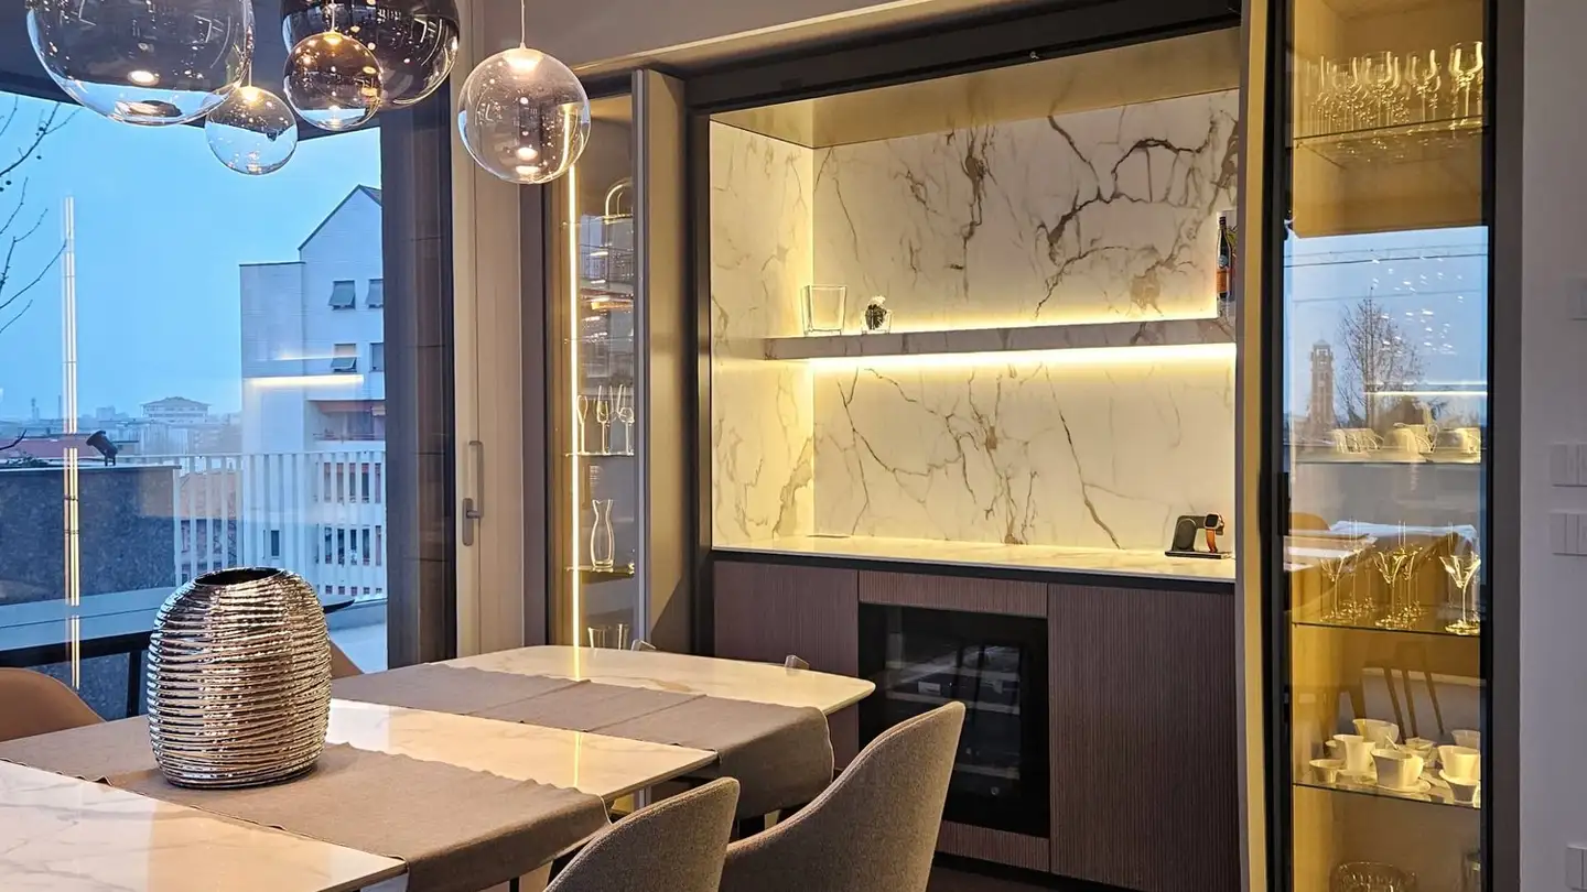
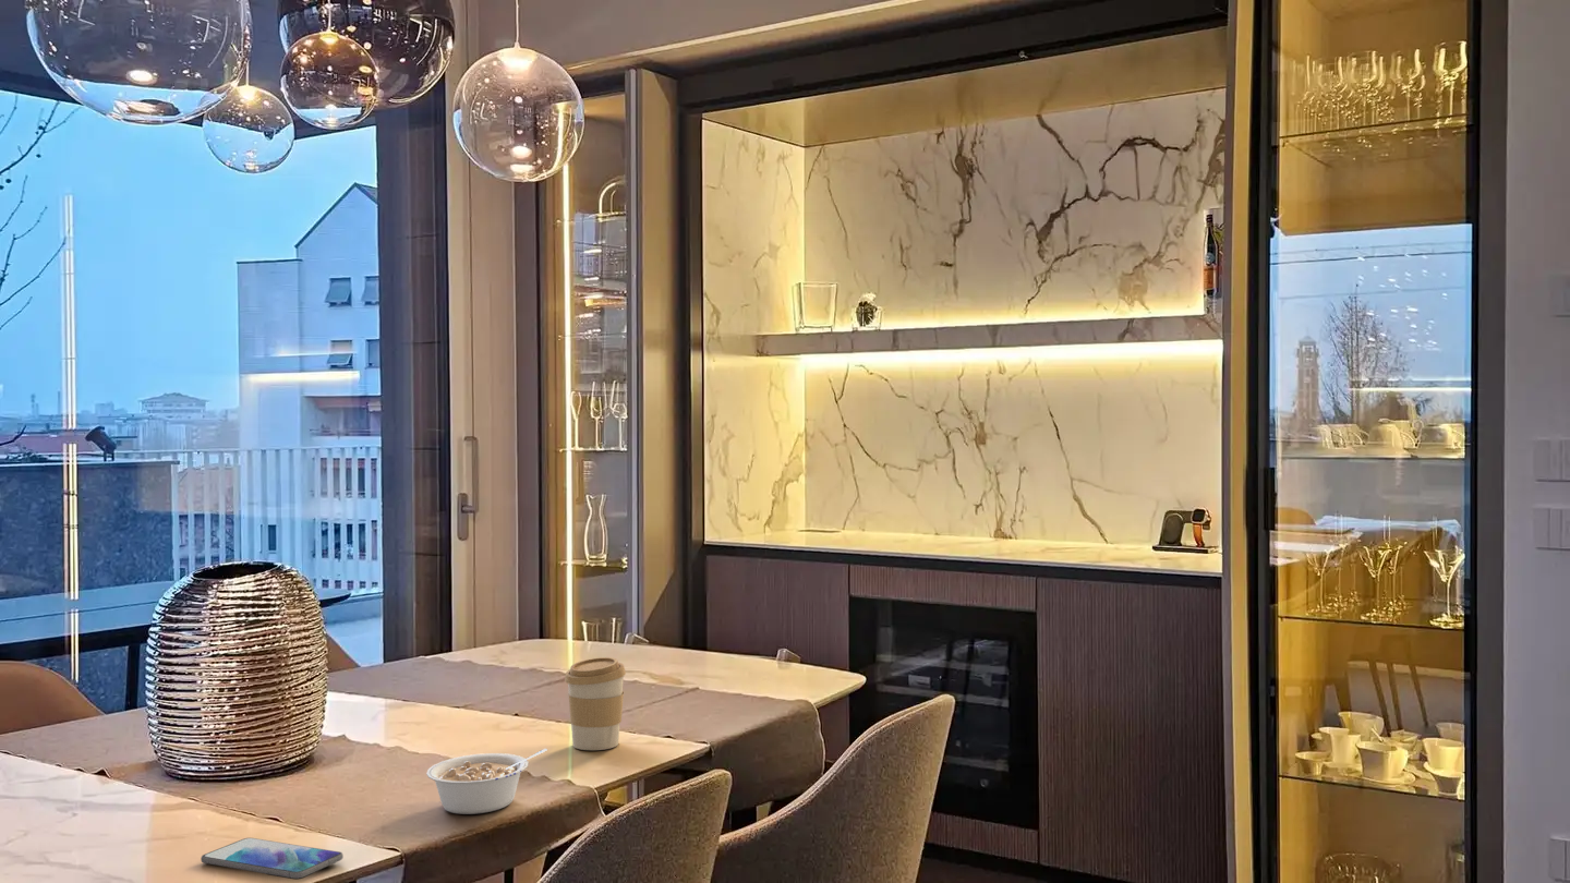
+ legume (481, 779)
+ smartphone (271, 857)
+ coffee cup (595, 702)
